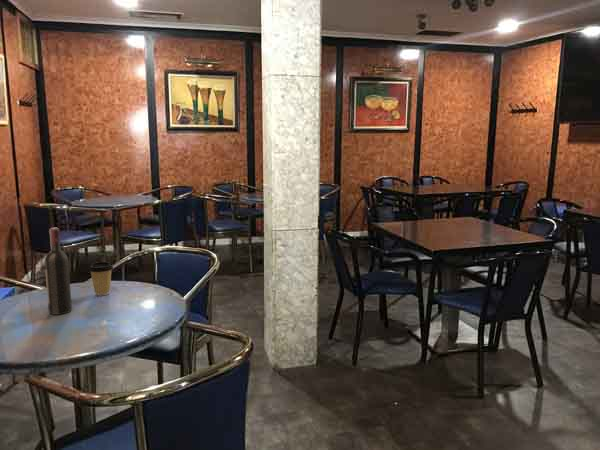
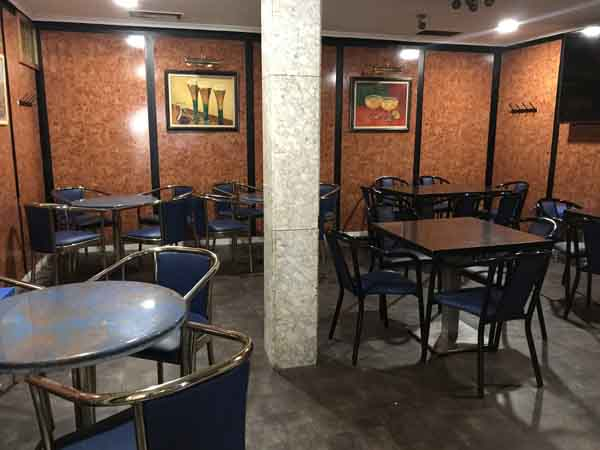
- wine bottle (57, 270)
- coffee cup (101, 278)
